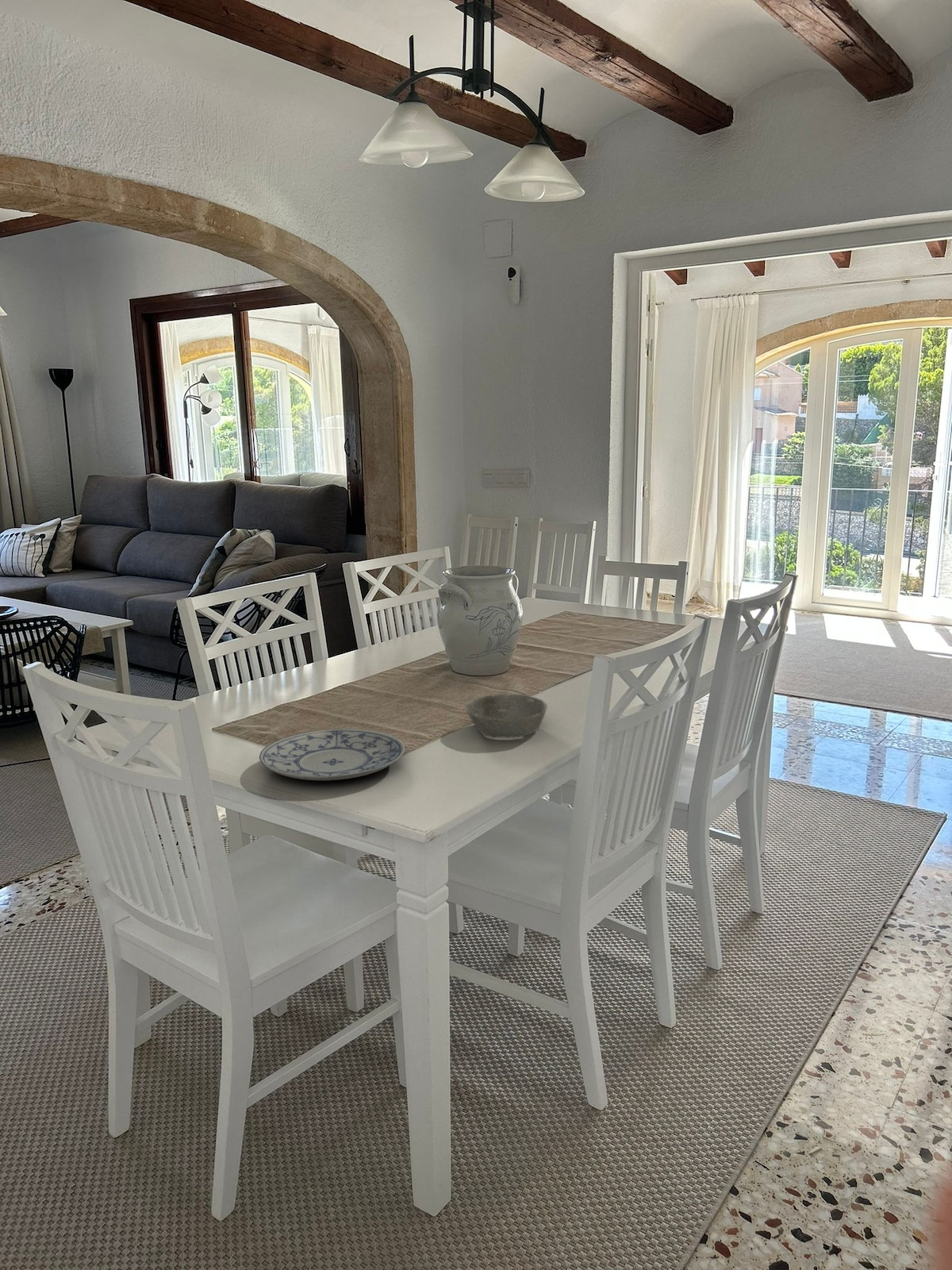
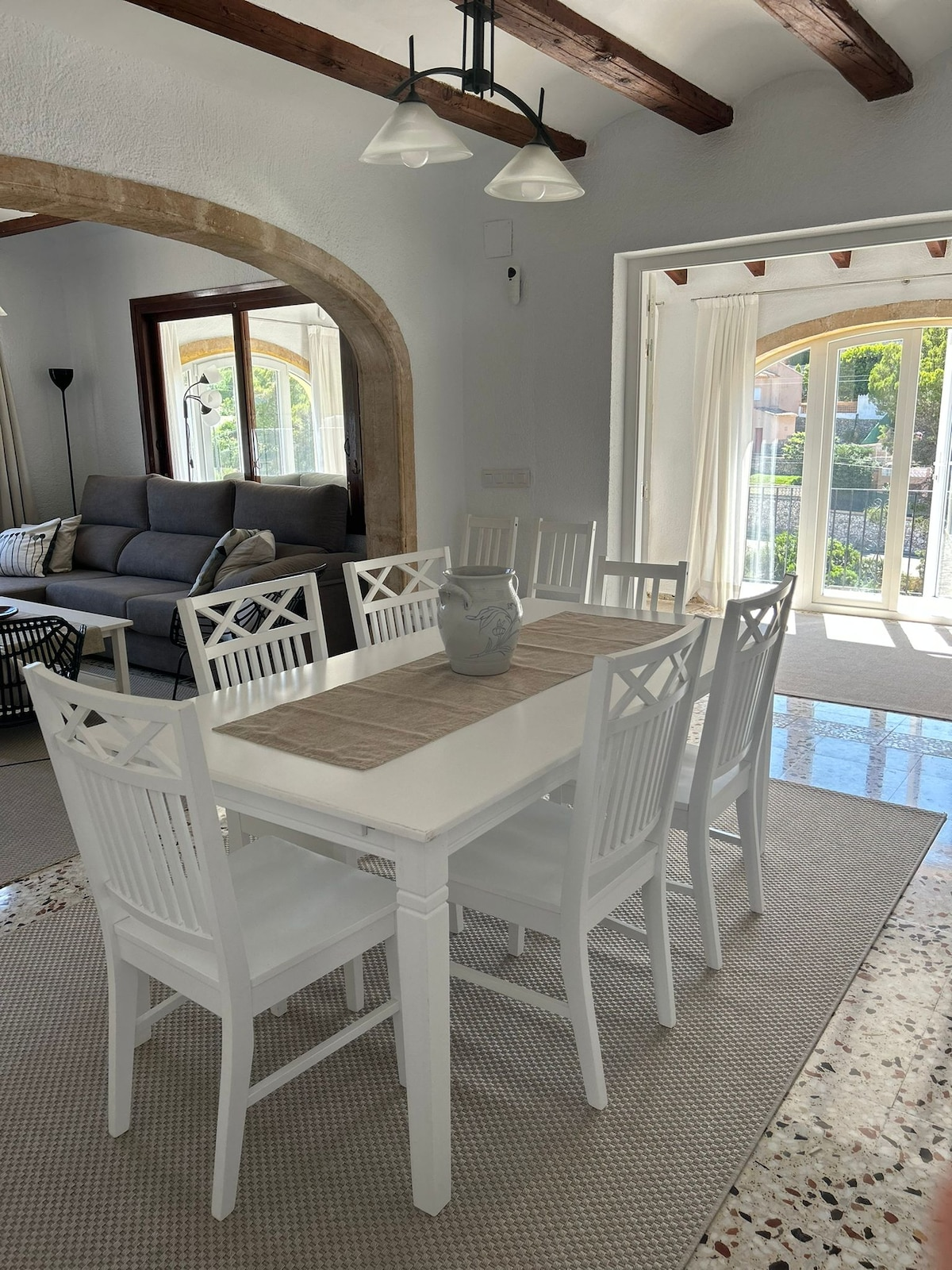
- bowl (506, 717)
- plate (332, 757)
